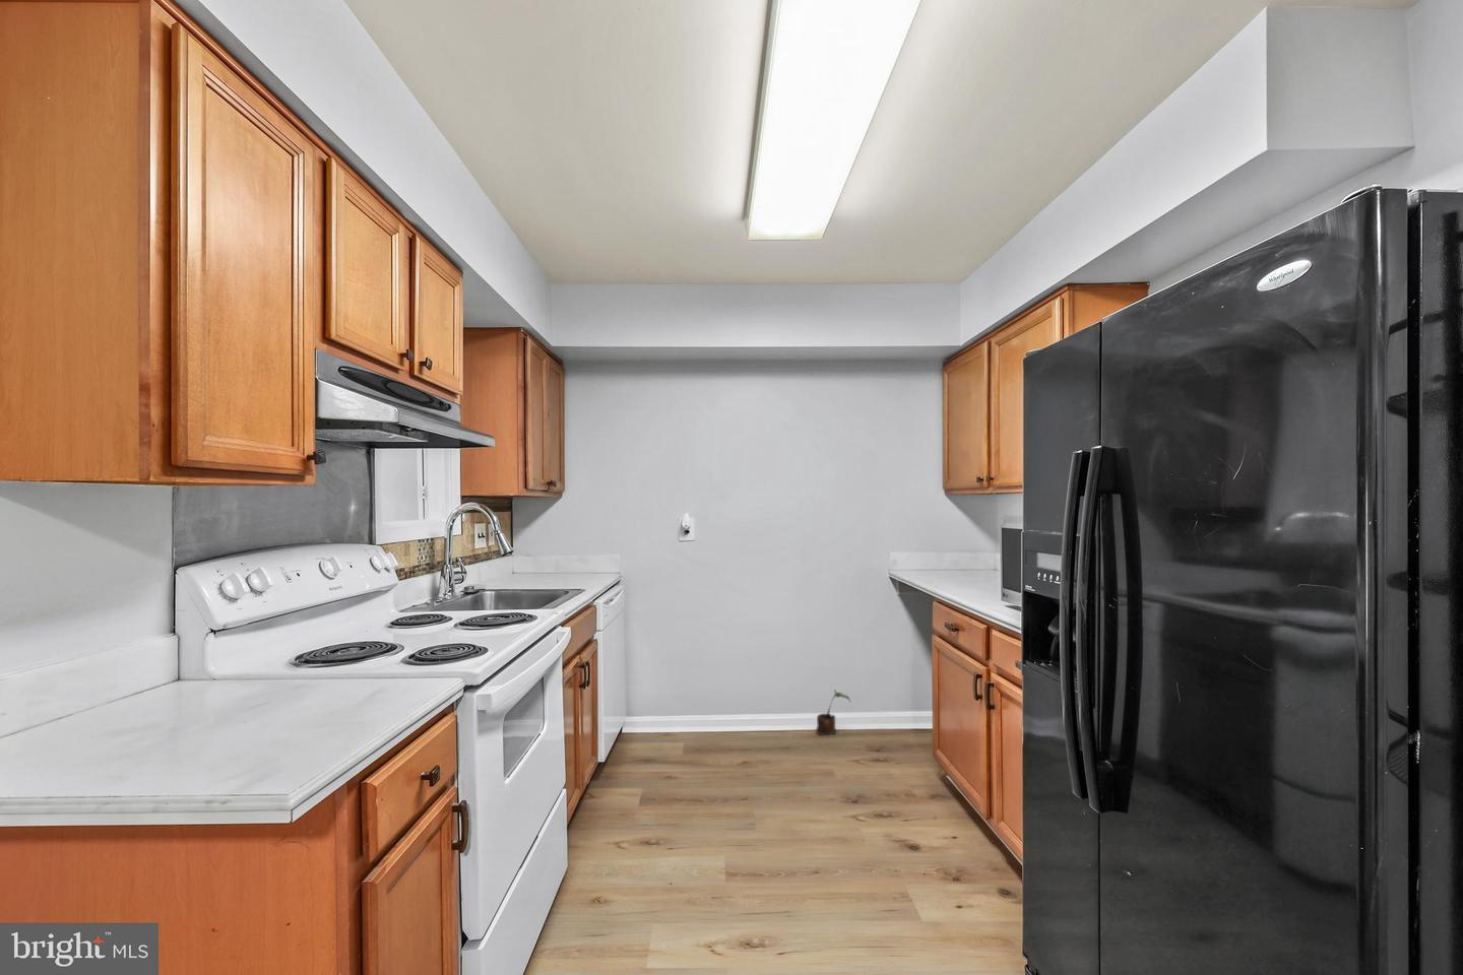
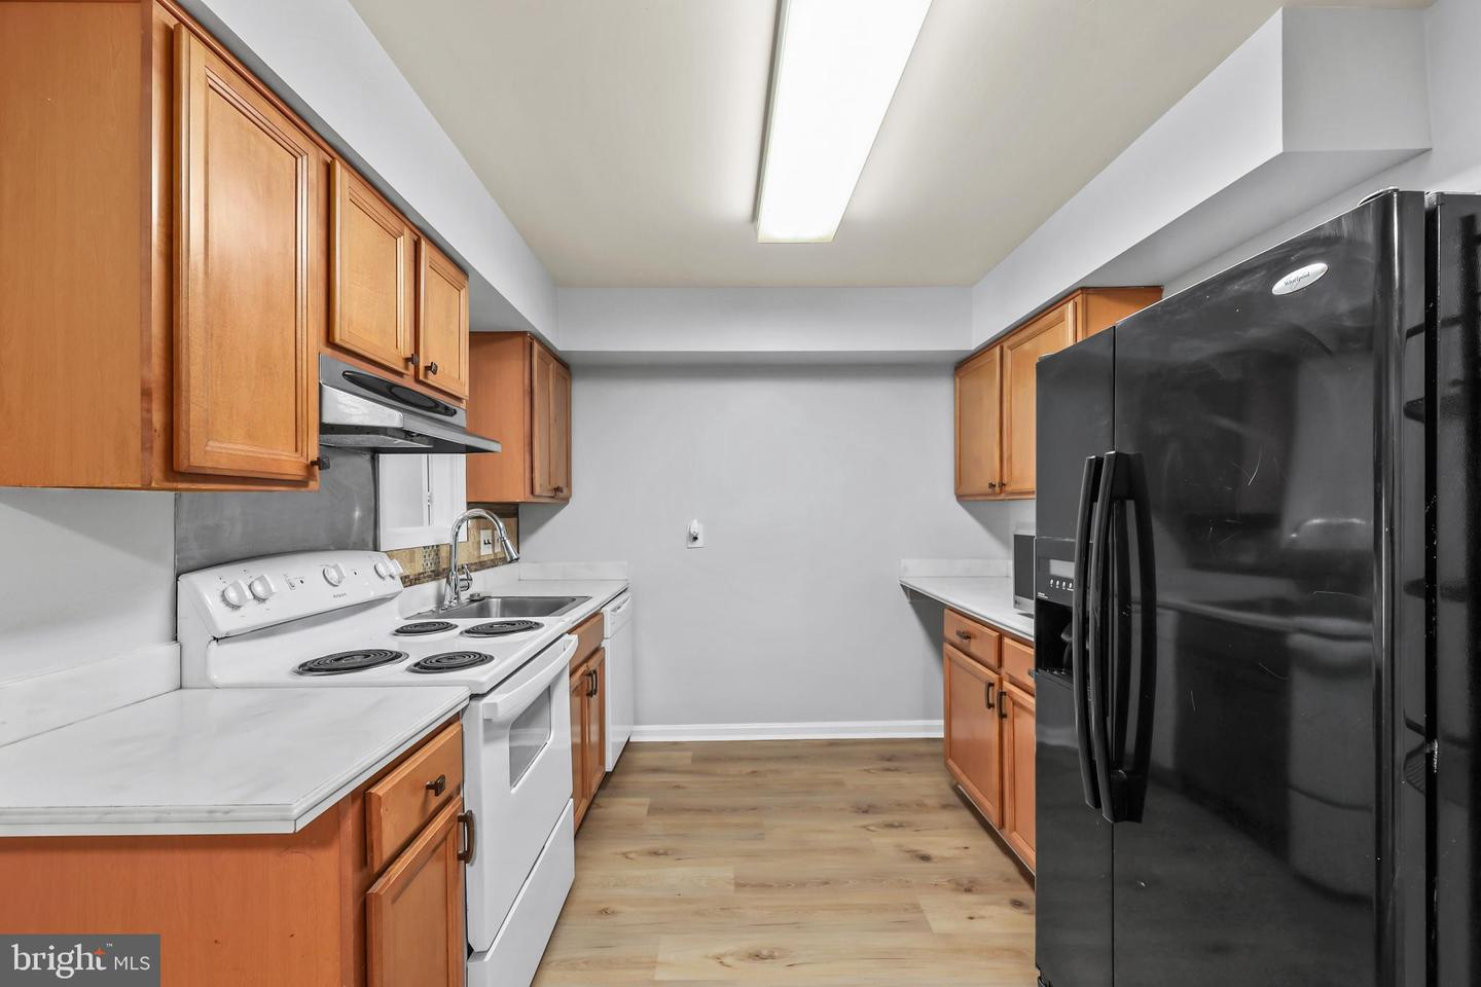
- potted plant (829, 708)
